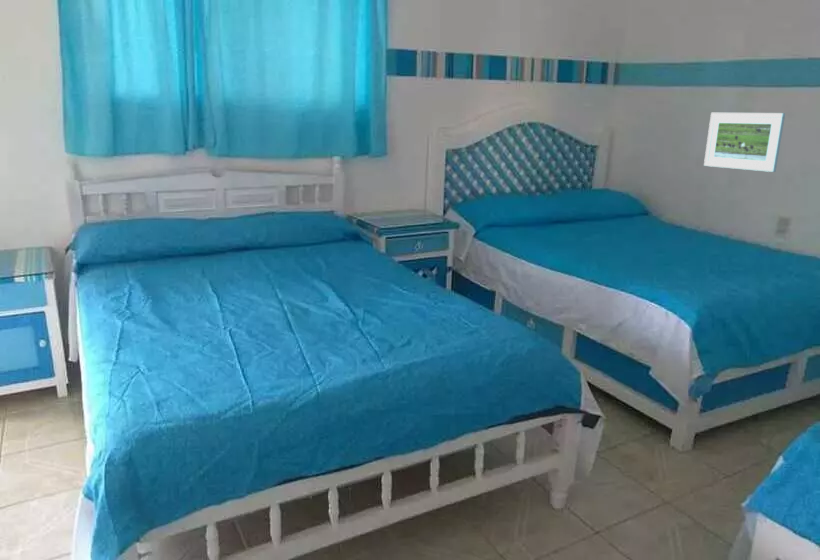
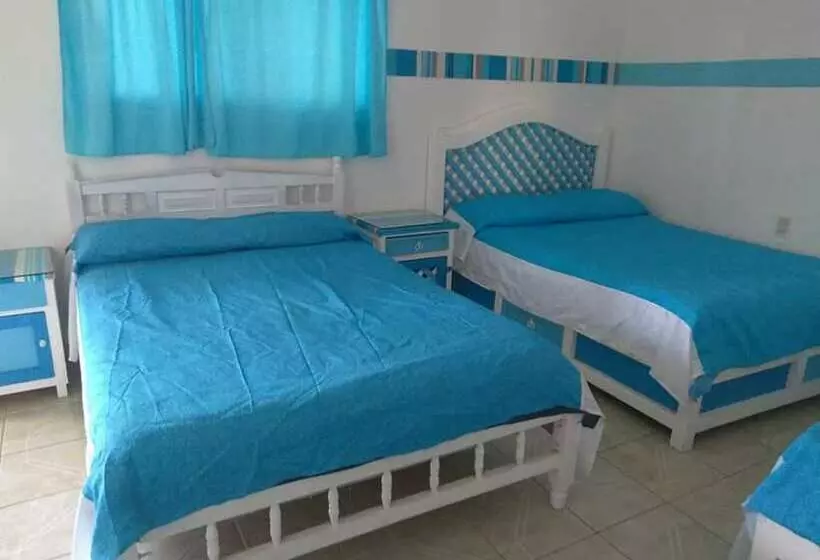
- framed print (742, 141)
